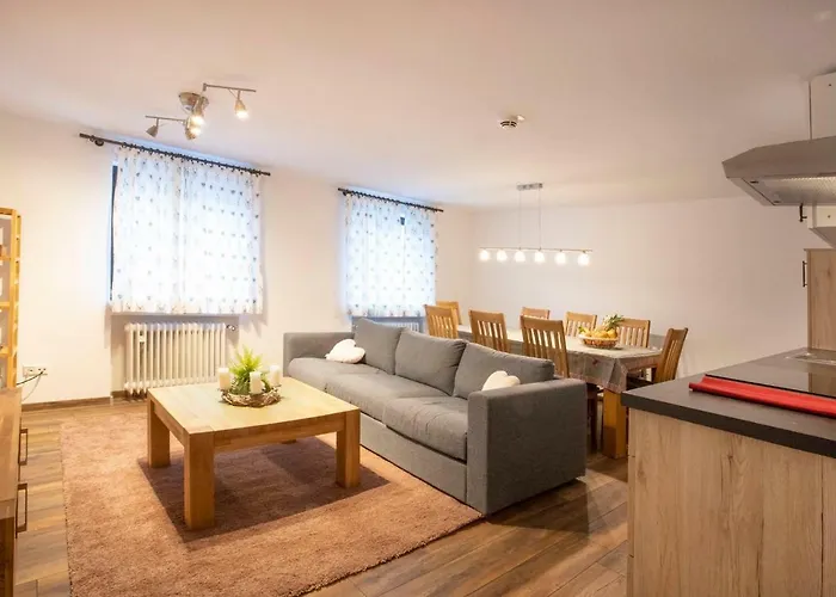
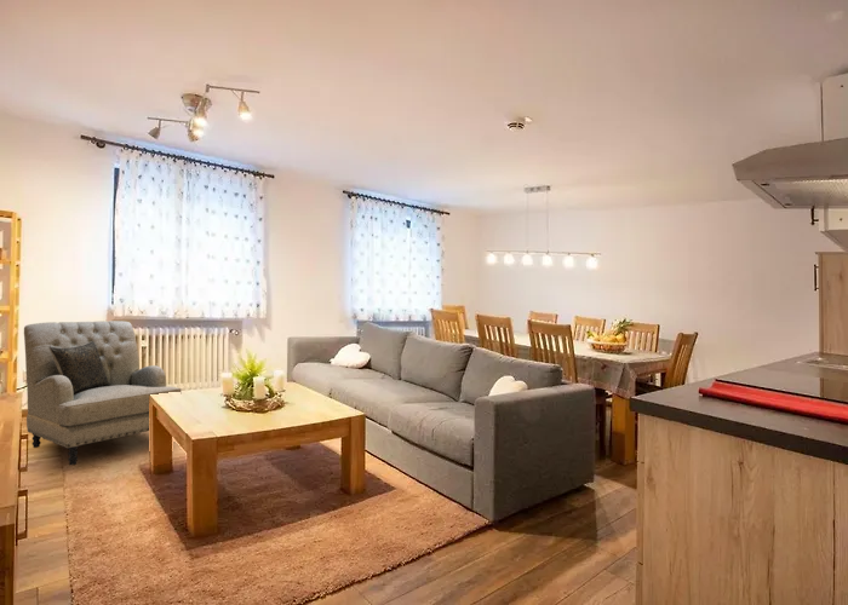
+ armchair (103, 382)
